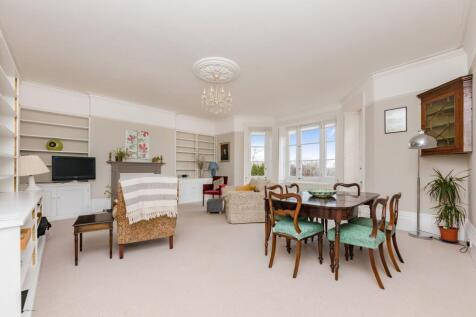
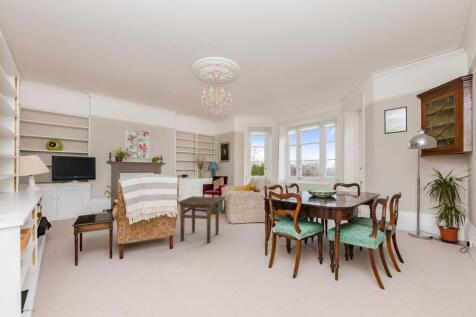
+ side table (200, 218)
